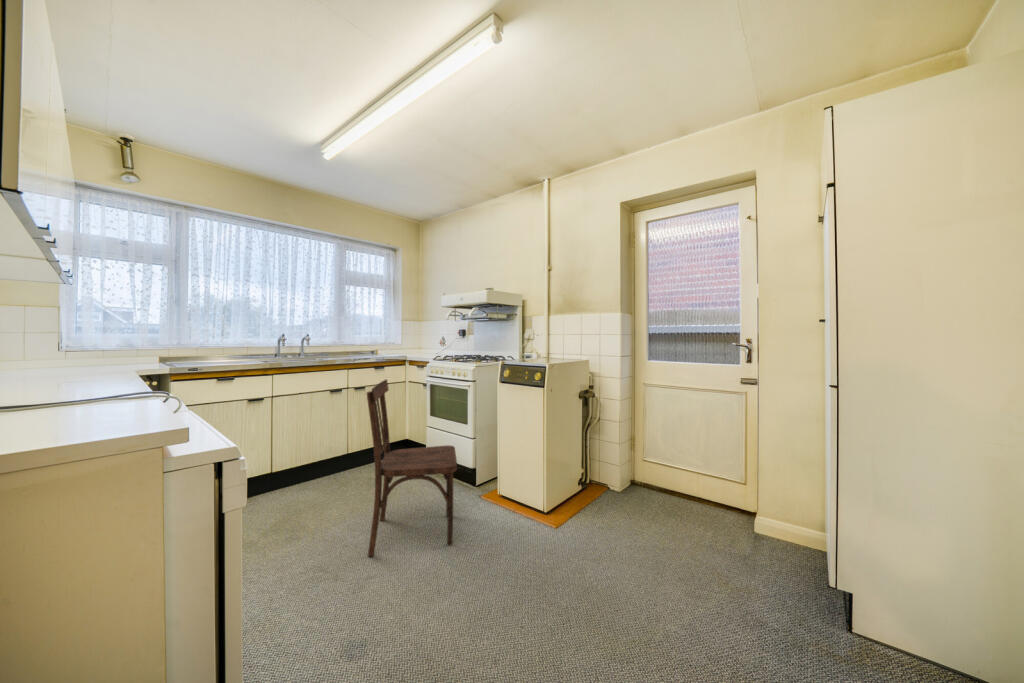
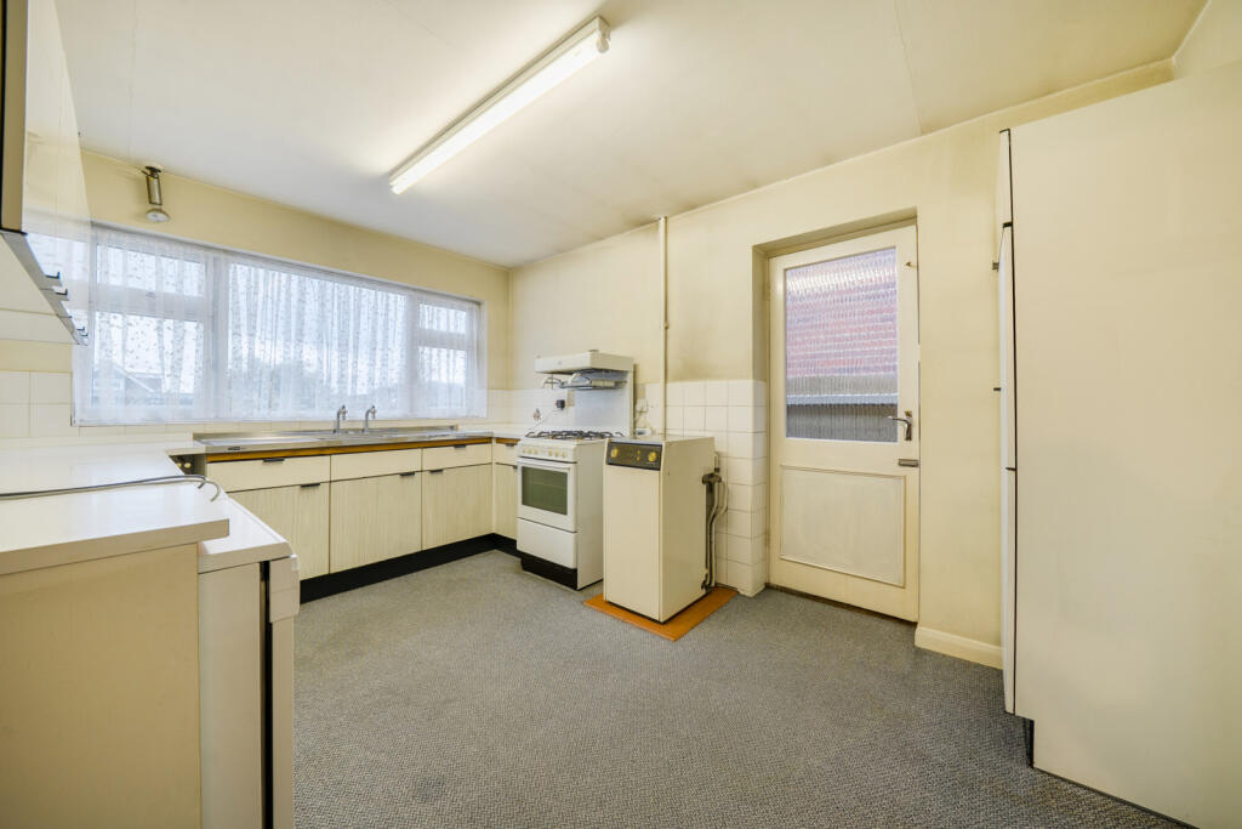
- dining chair (415, 457)
